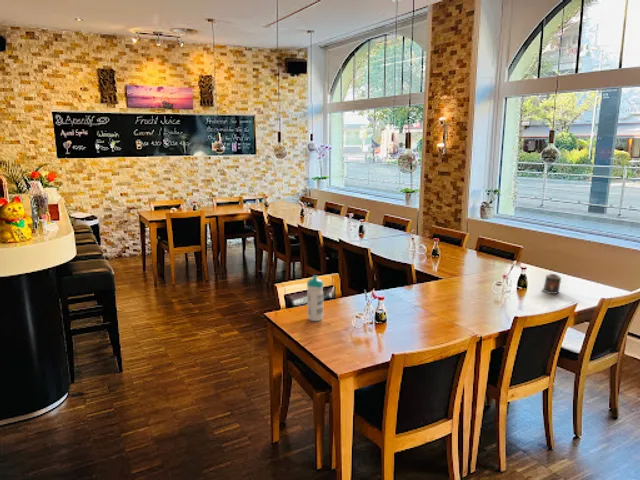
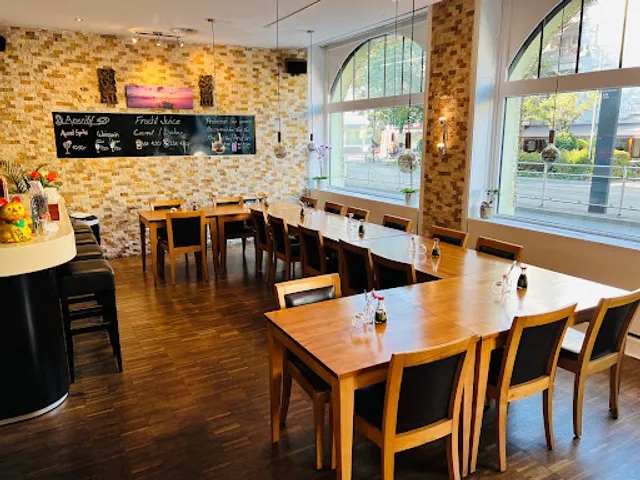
- candle (551, 283)
- water bottle (315, 297)
